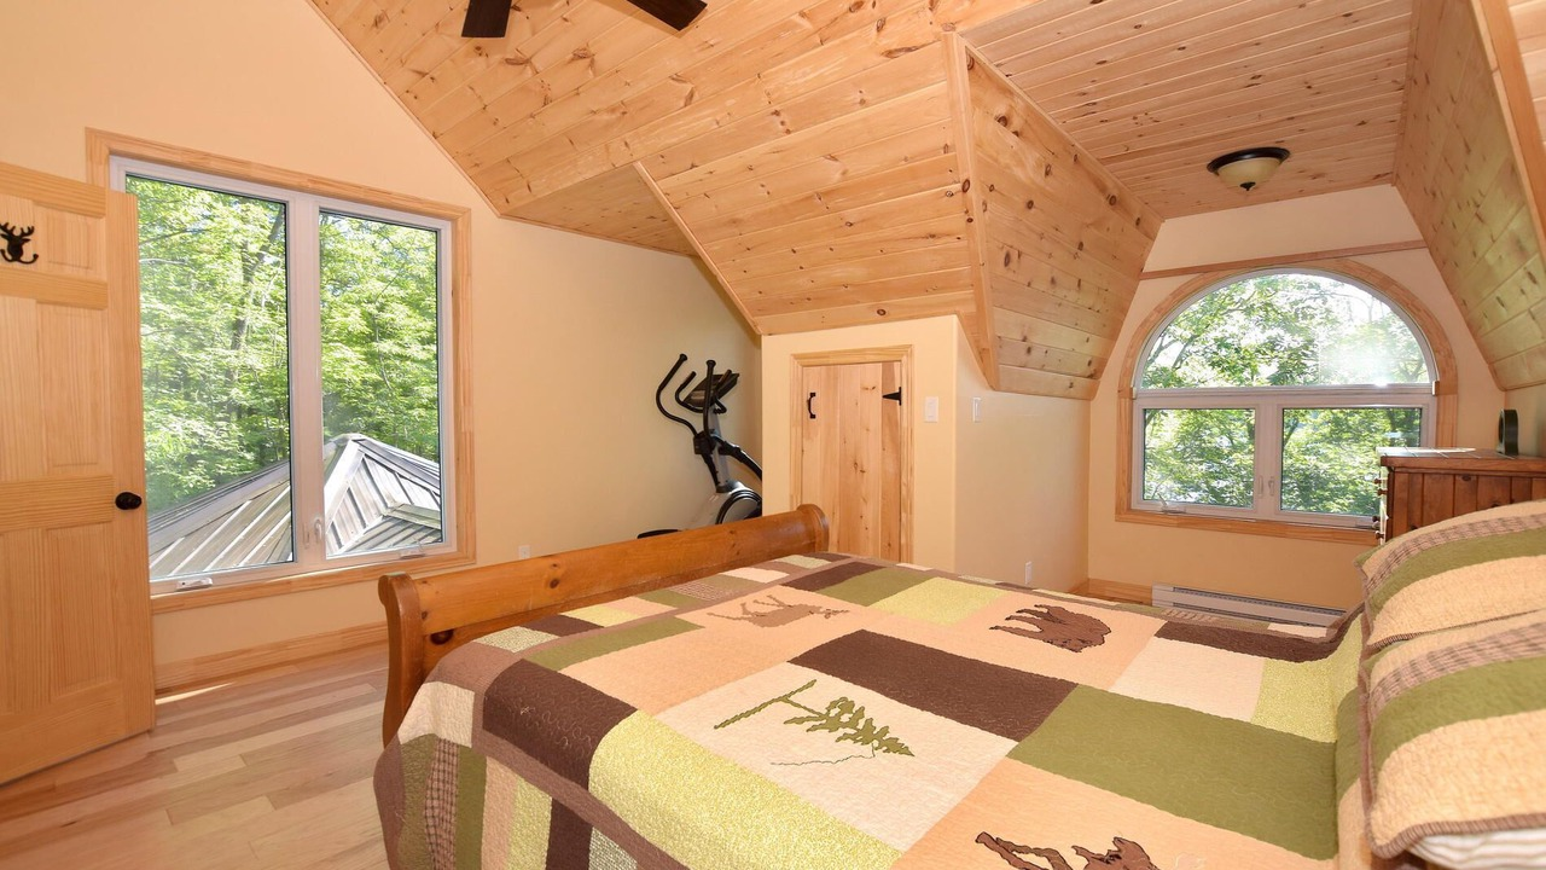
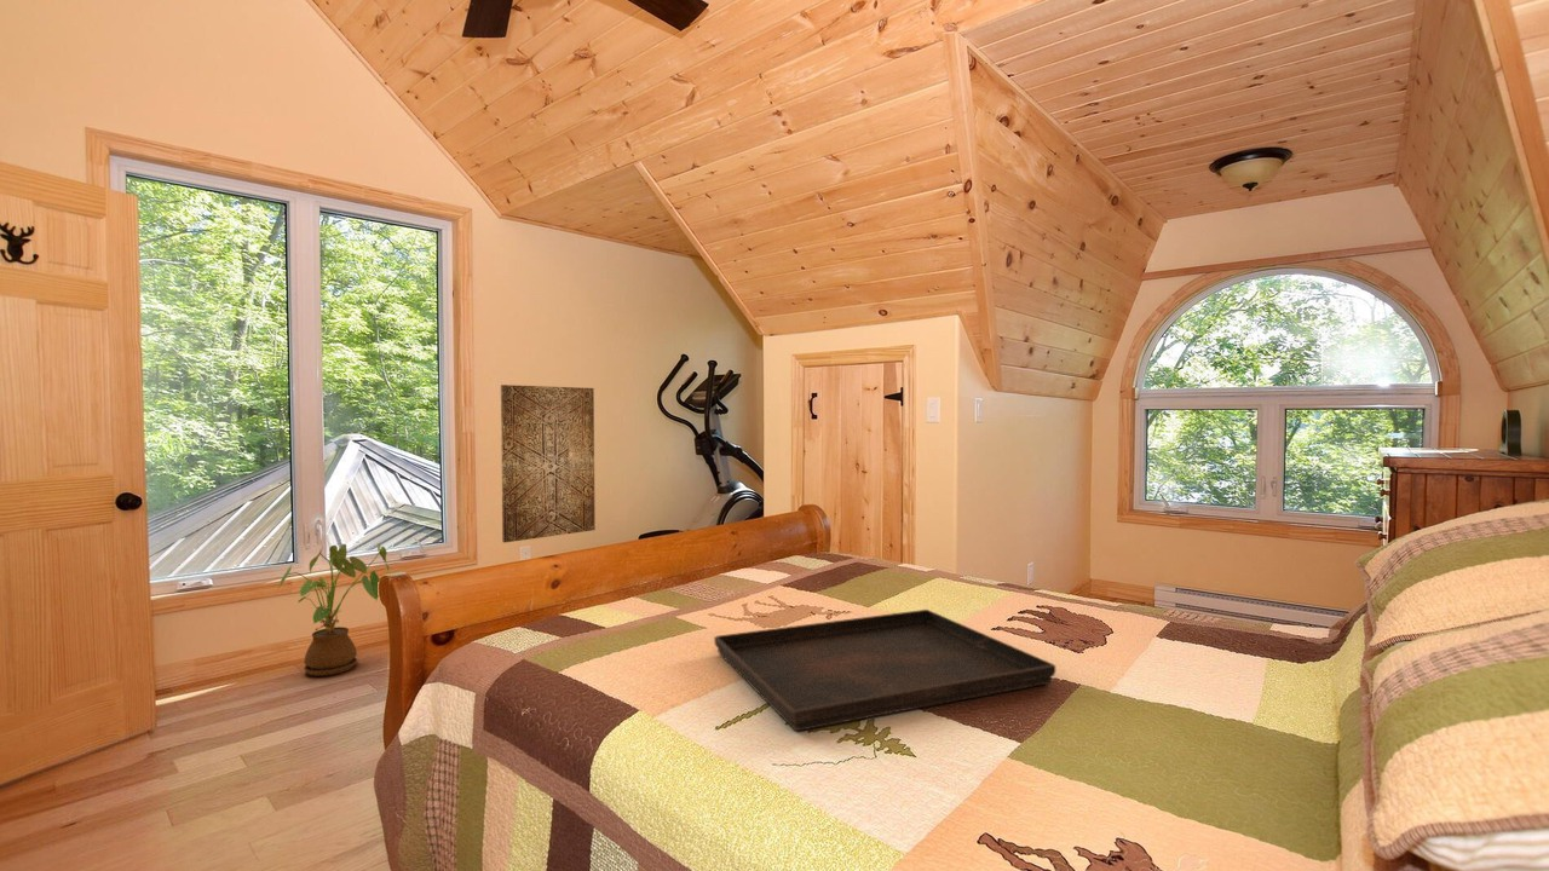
+ wall art (549, 461)
+ serving tray (874, 658)
+ house plant (338, 608)
